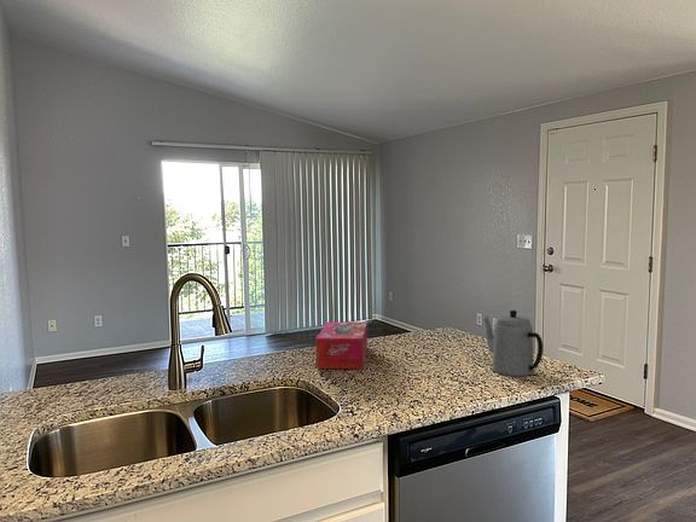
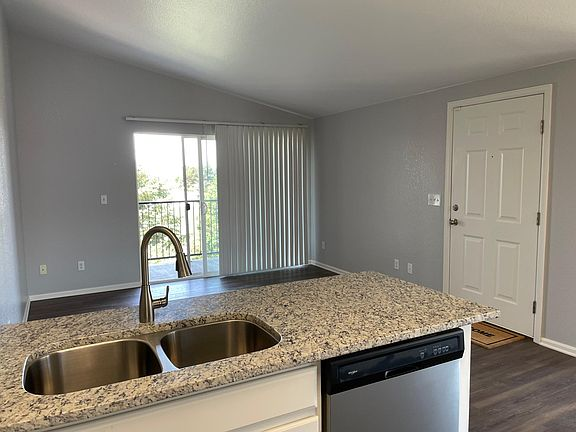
- tissue box (343, 343)
- teapot (510, 340)
